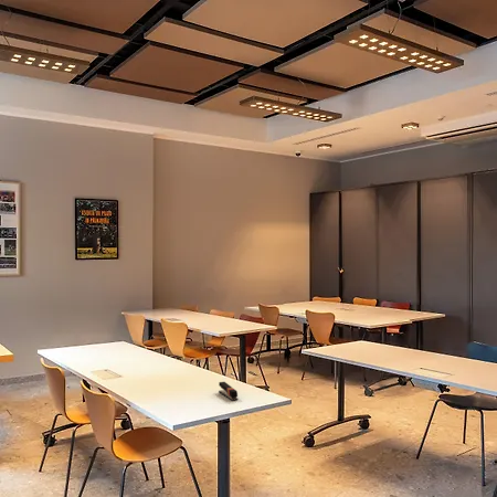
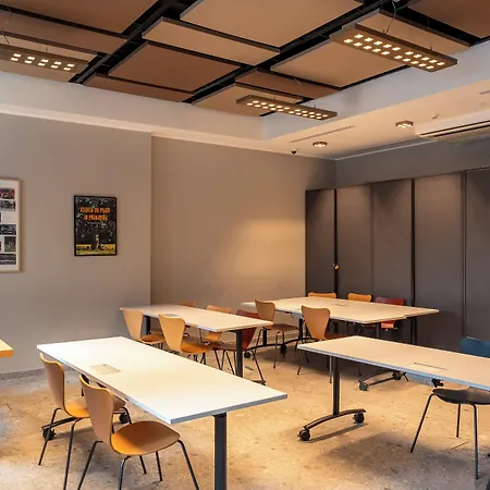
- stapler (228, 390)
